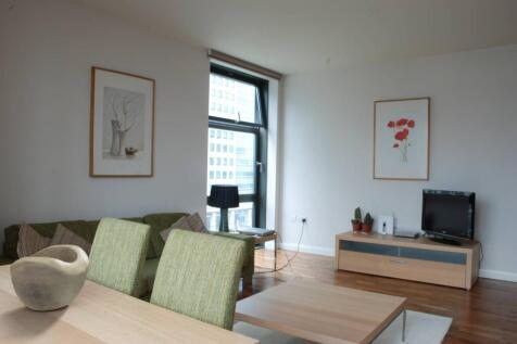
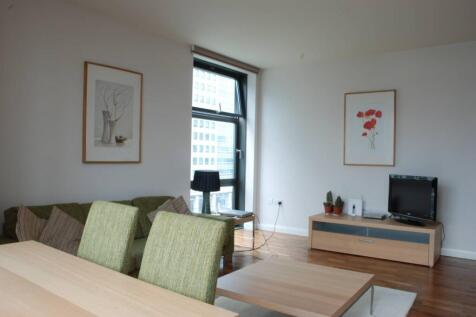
- decorative bowl (51, 277)
